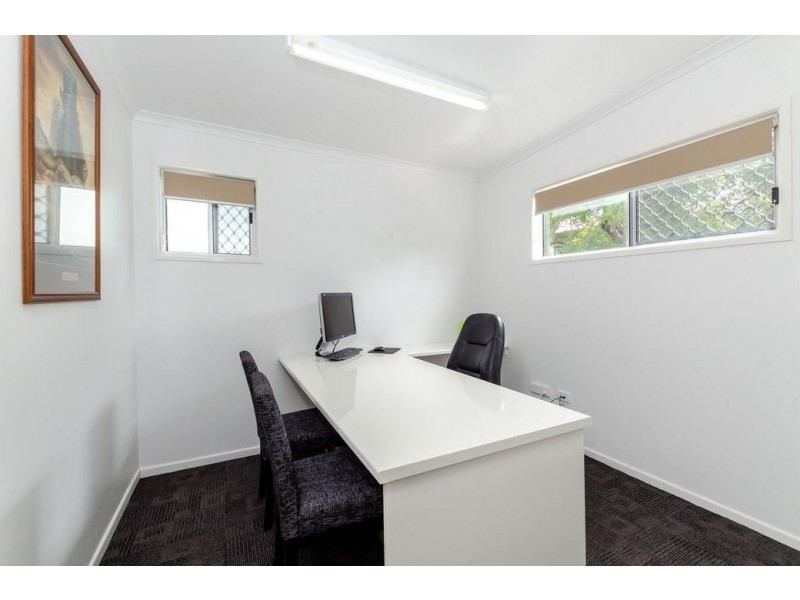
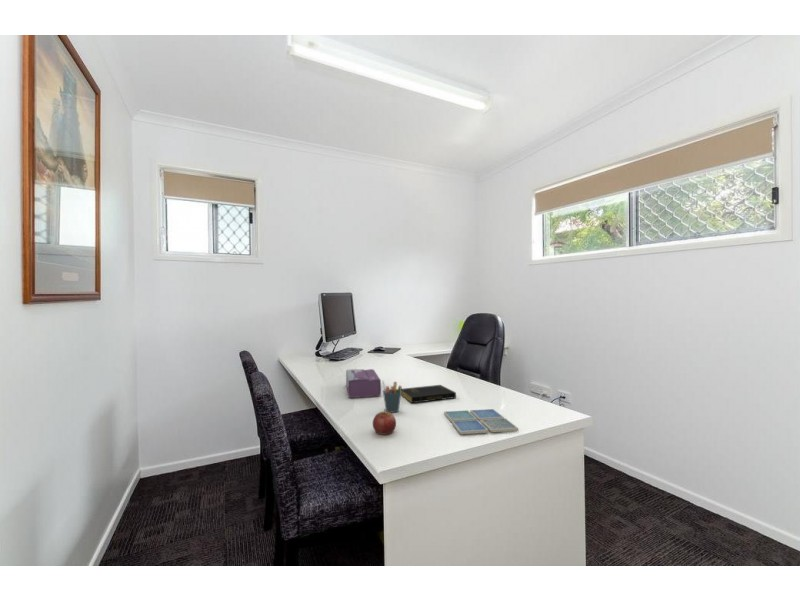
+ pen holder (392, 395)
+ tissue box (362, 382)
+ drink coaster (477, 420)
+ book (428, 393)
+ apple (384, 420)
